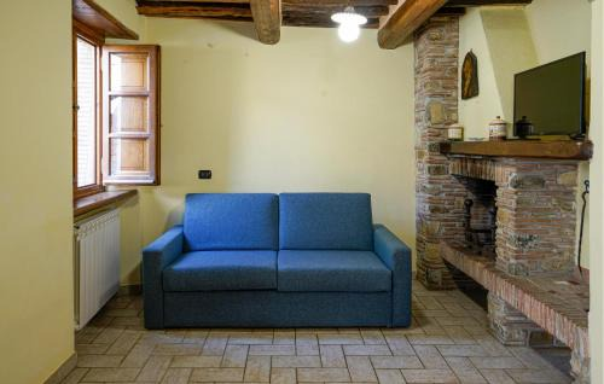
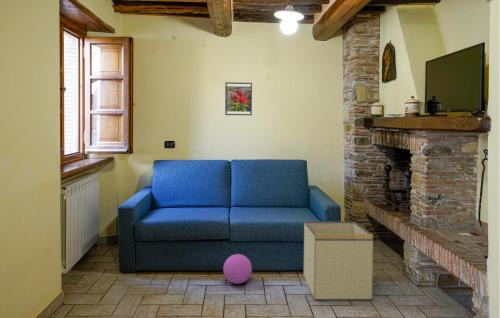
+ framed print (238, 98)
+ ball (237, 268)
+ storage bin (335, 256)
